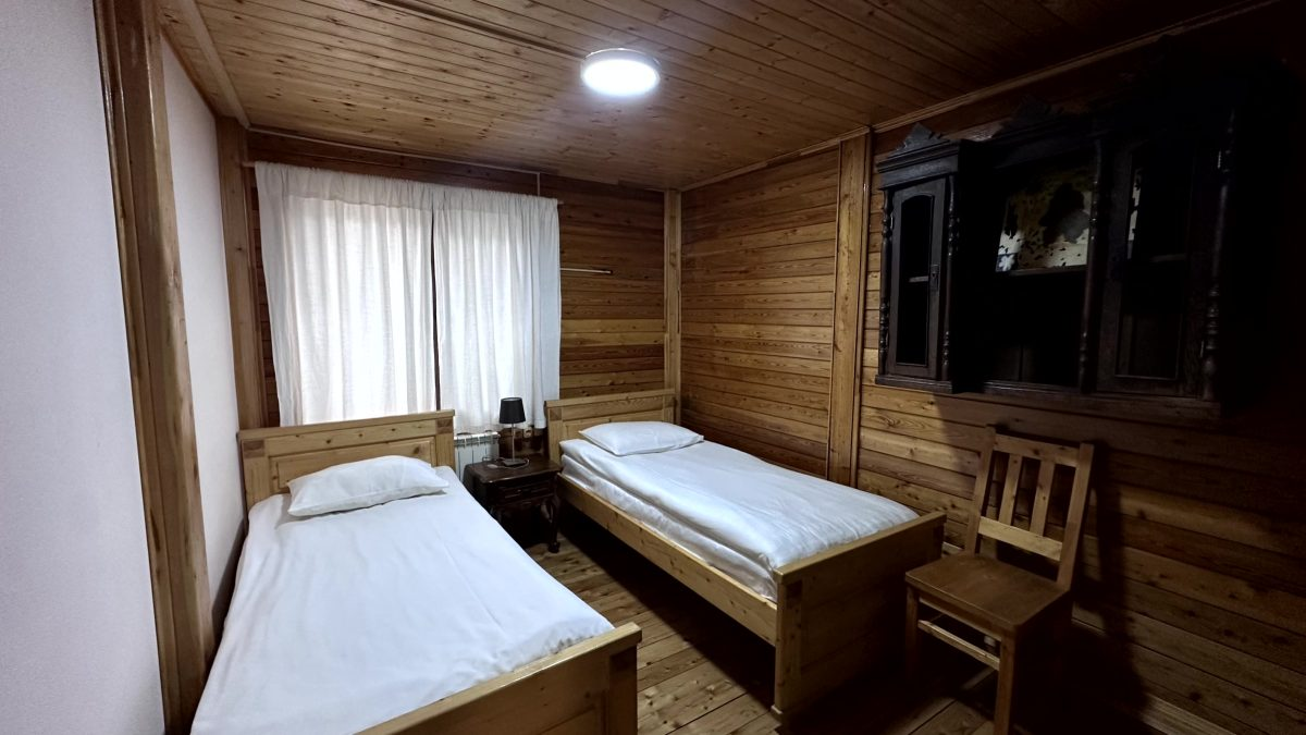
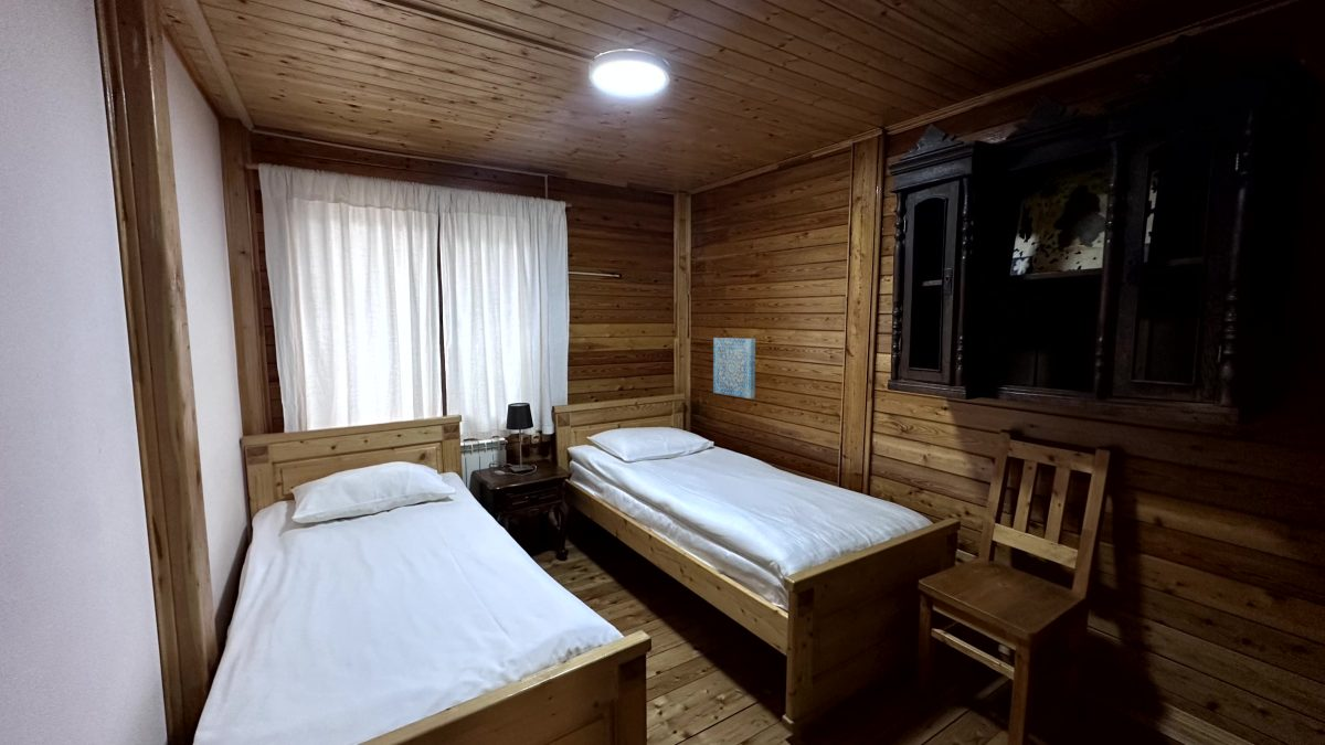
+ wall art (733, 366)
